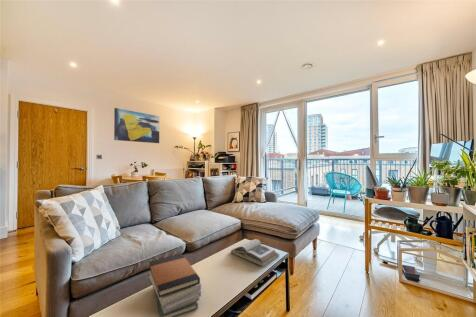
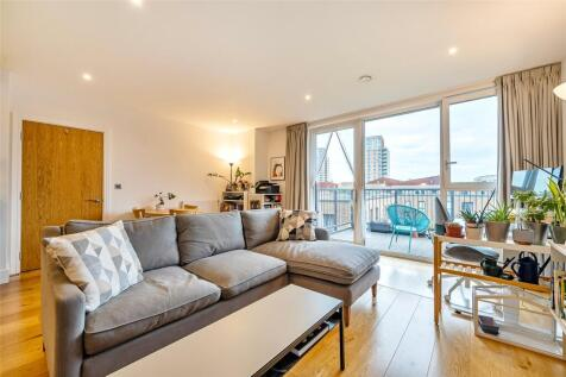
- book (254, 249)
- wall art (138, 127)
- book stack (173, 283)
